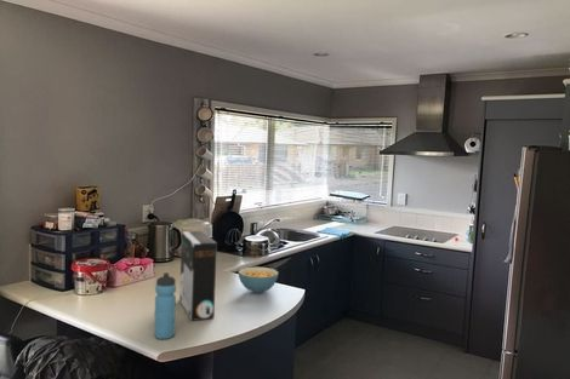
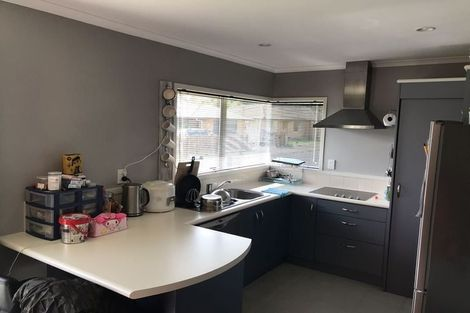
- water bottle (165, 304)
- cereal bowl (257, 281)
- cereal box (196, 272)
